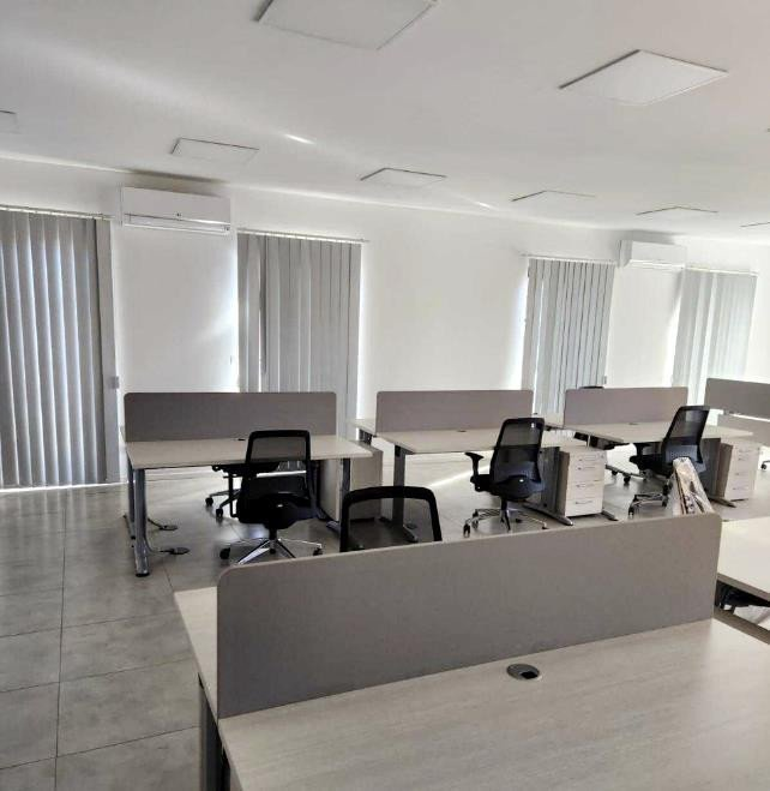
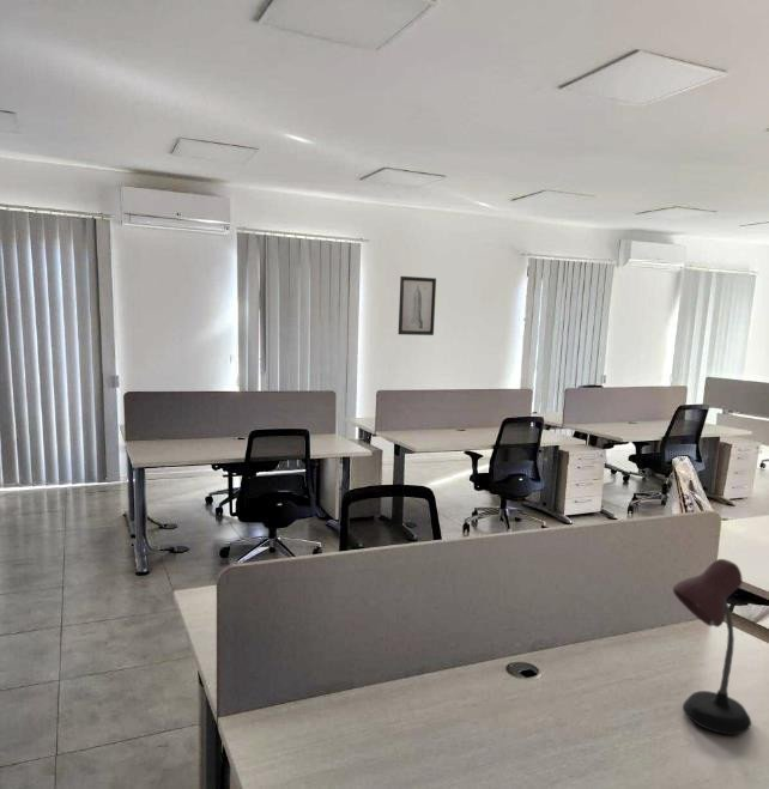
+ desk lamp (727, 642)
+ wall art (417, 305)
